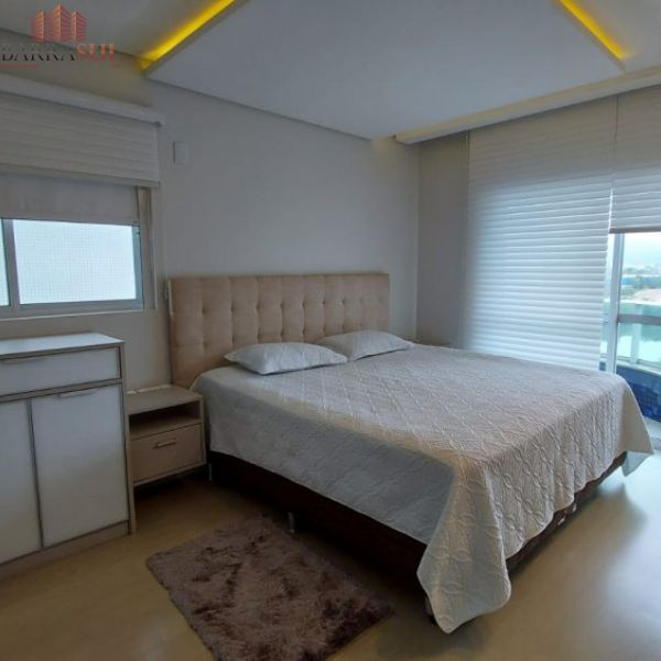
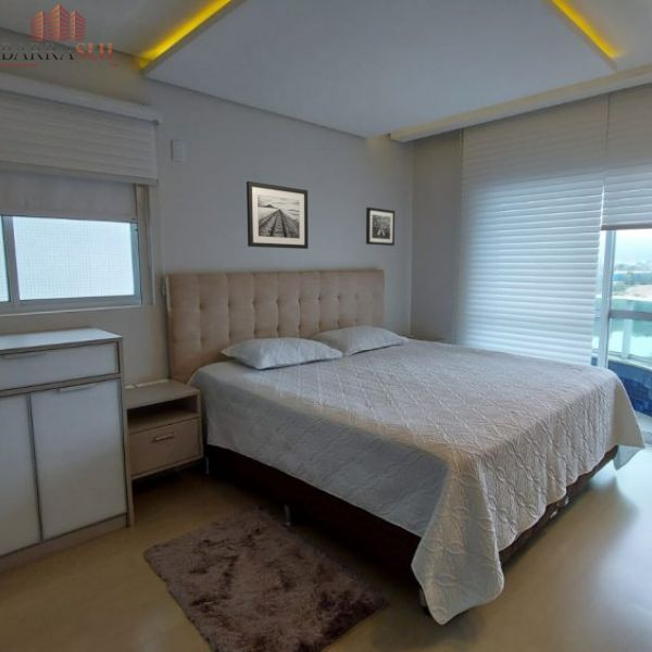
+ wall art (380, 227)
+ wall art (278, 216)
